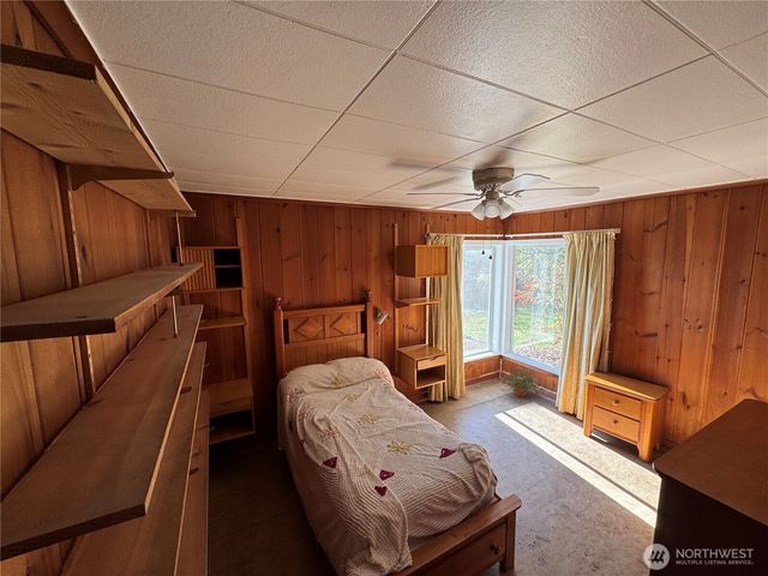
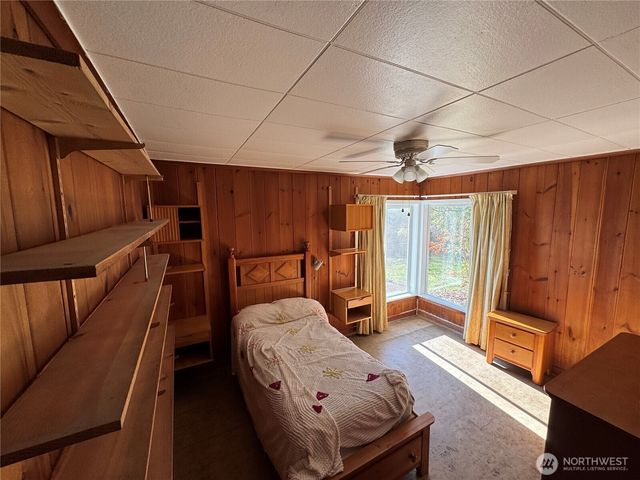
- potted plant (523, 385)
